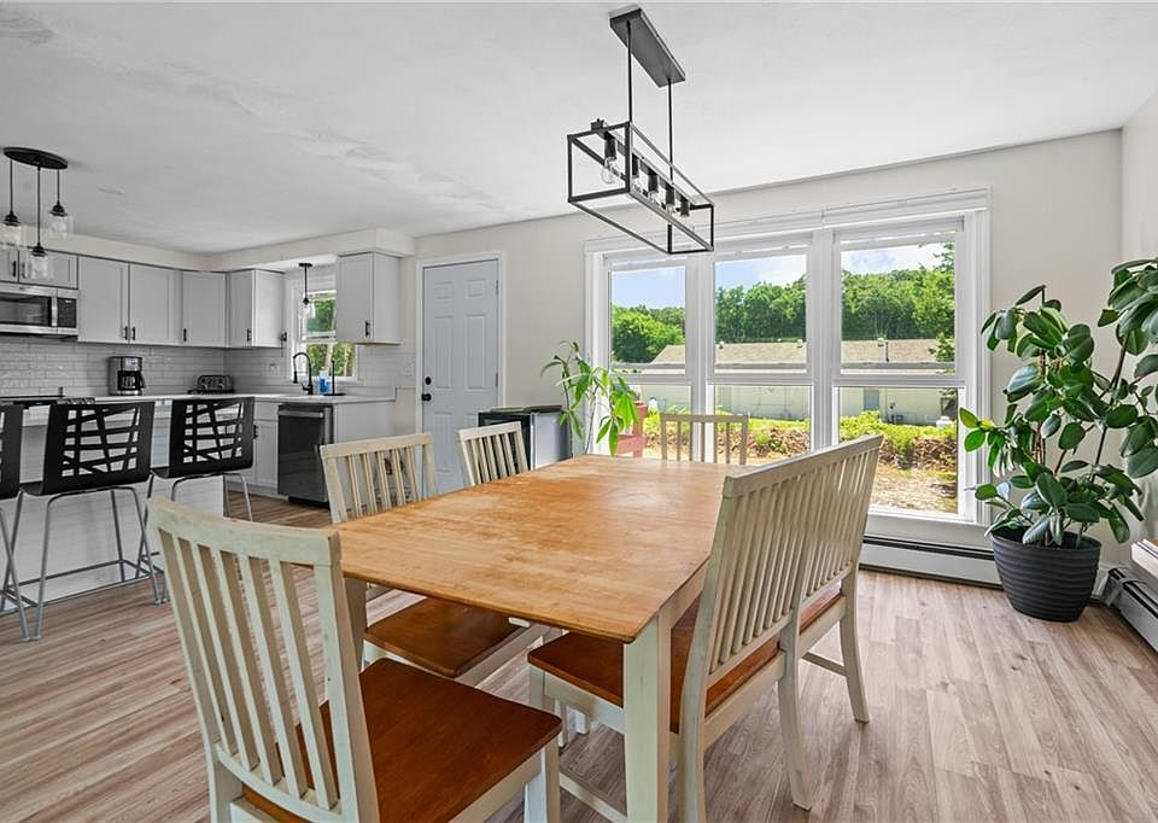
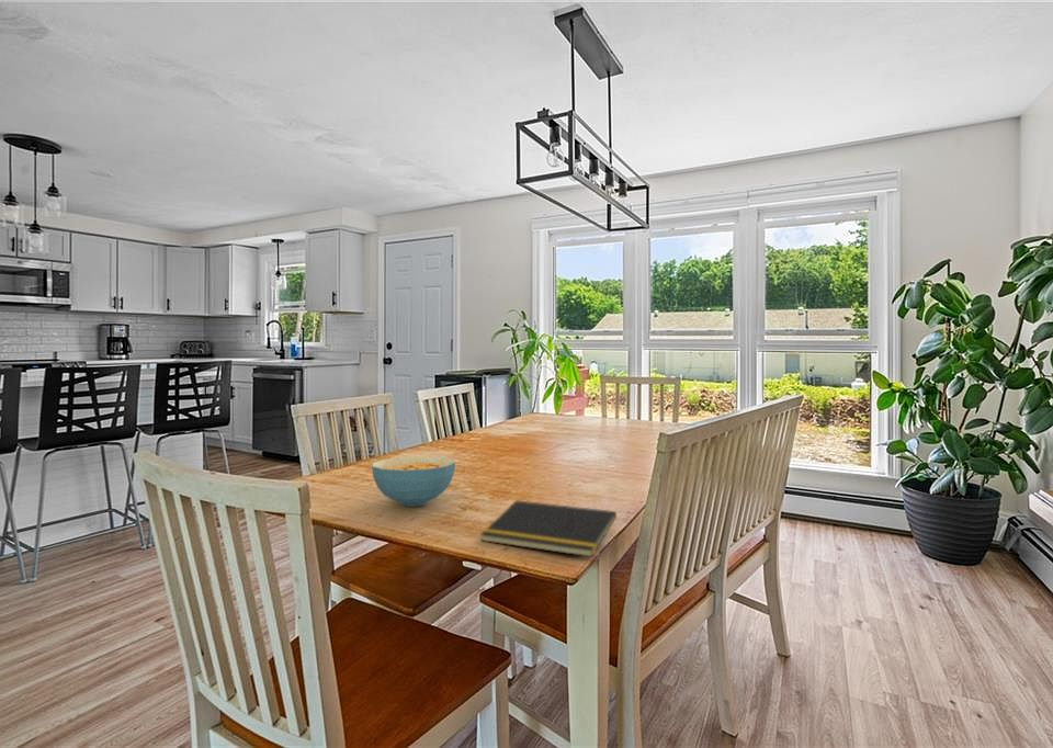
+ notepad (550, 525)
+ cereal bowl (414, 483)
